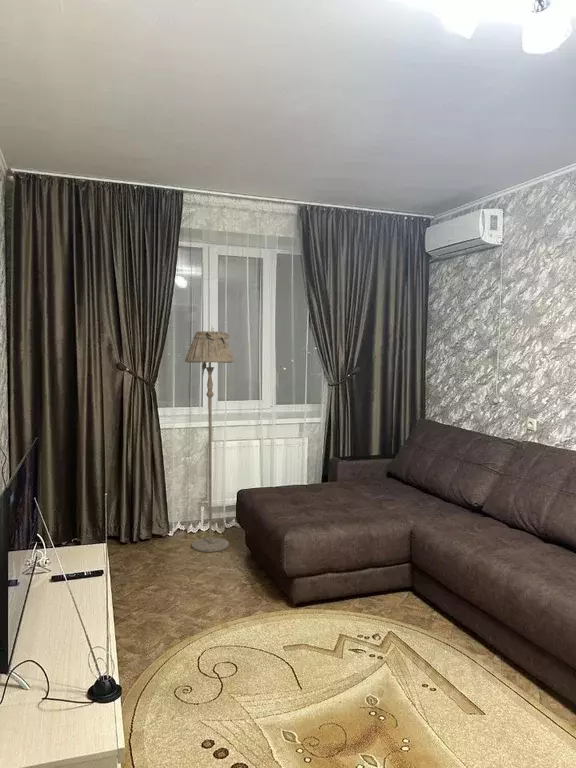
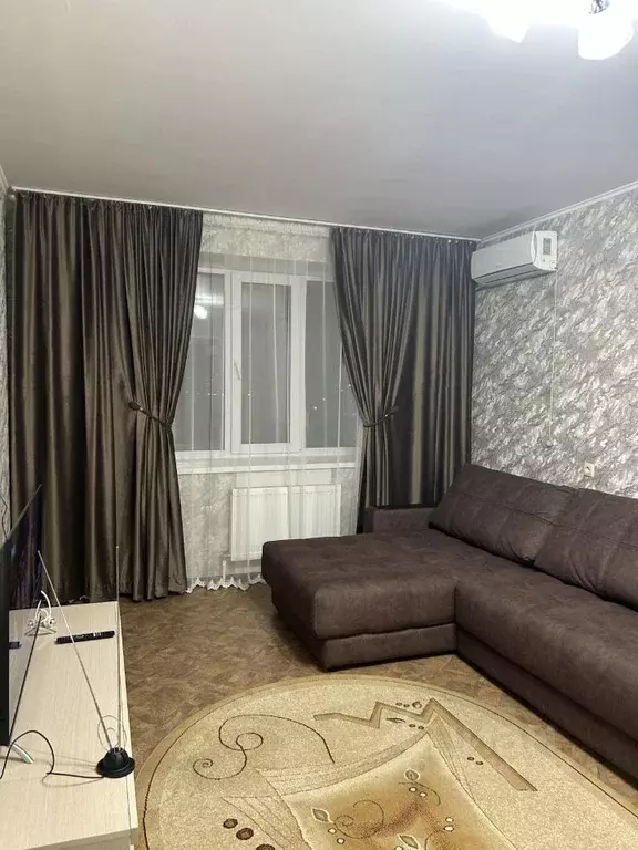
- floor lamp (209, 439)
